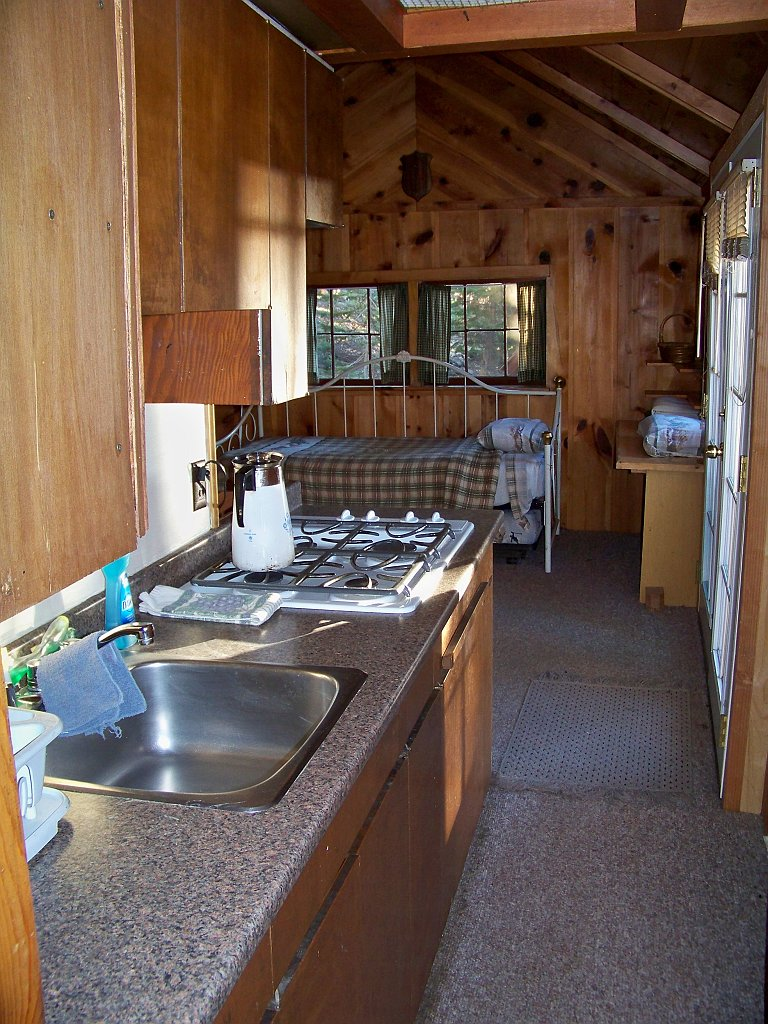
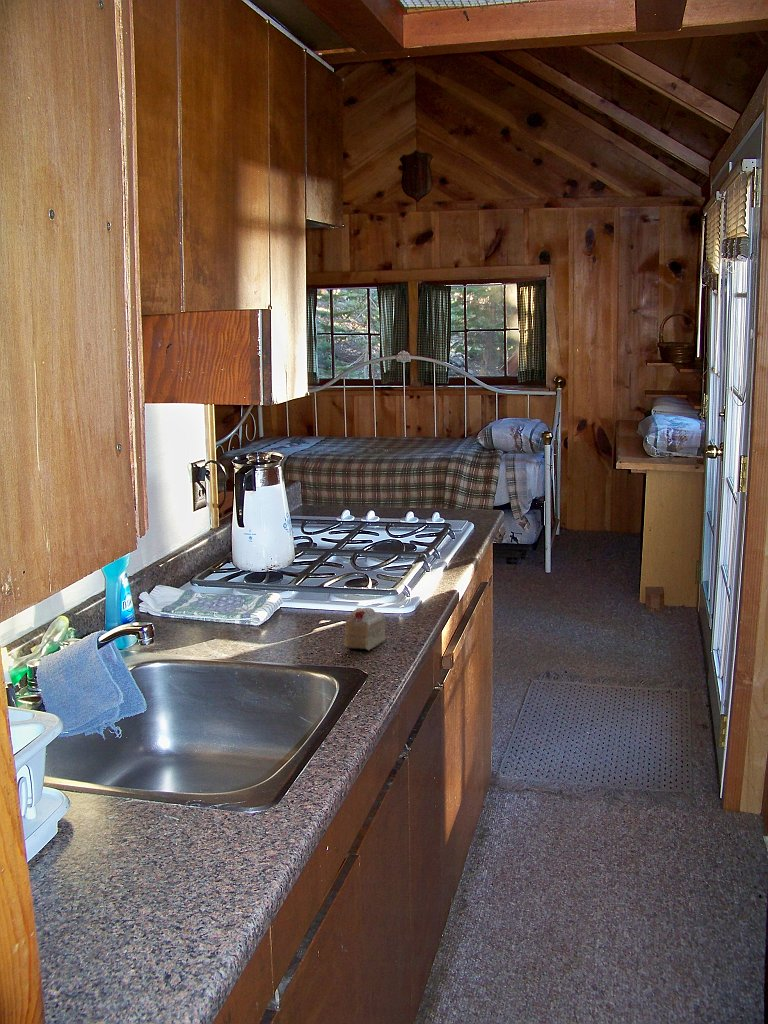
+ cake slice (365, 626)
